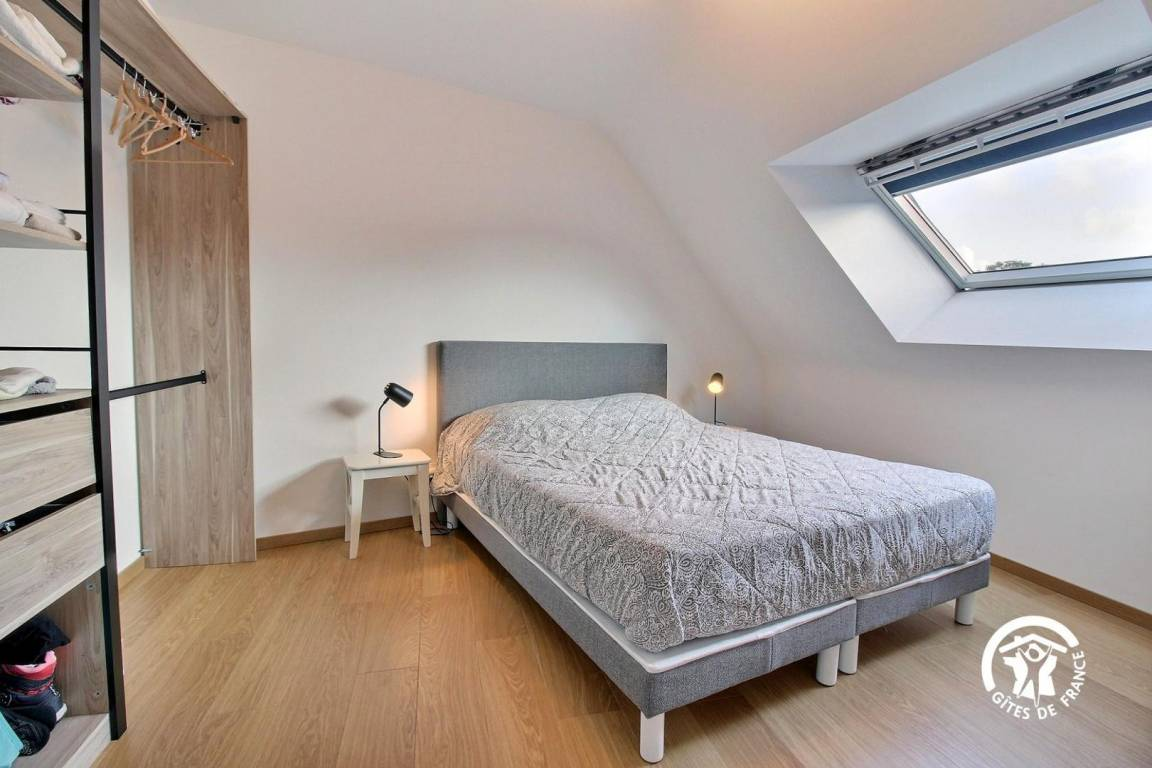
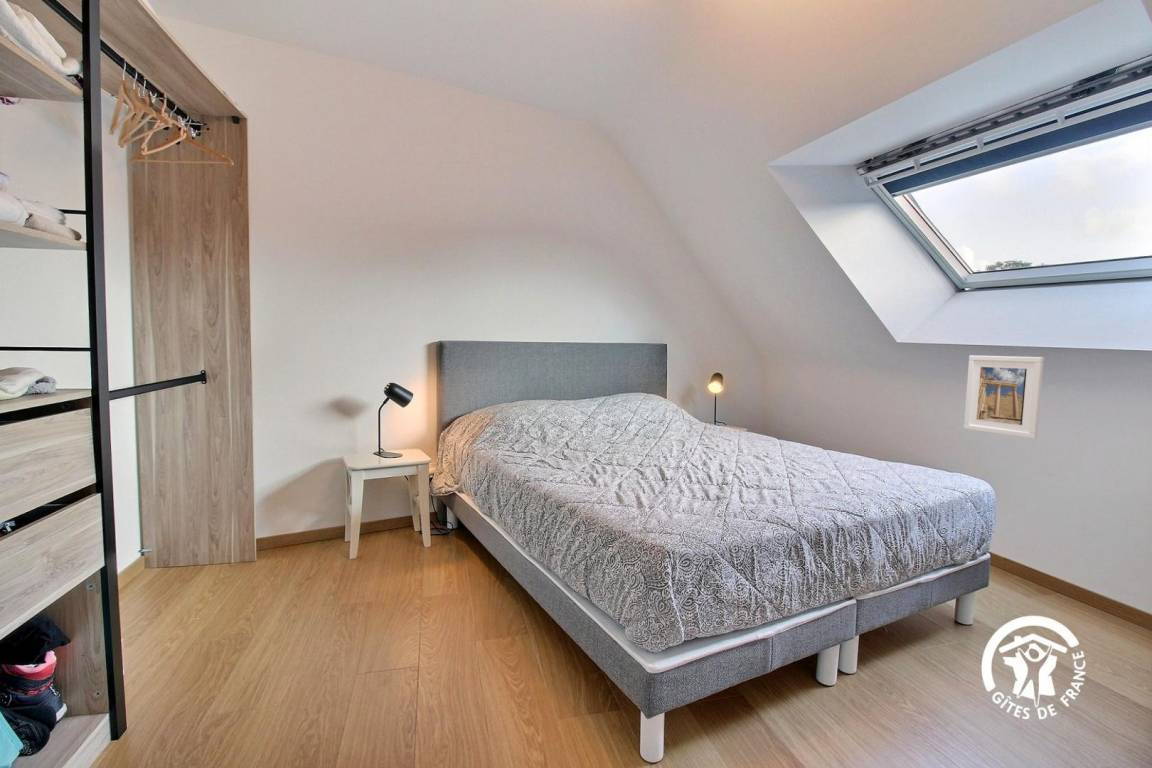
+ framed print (1001, 395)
